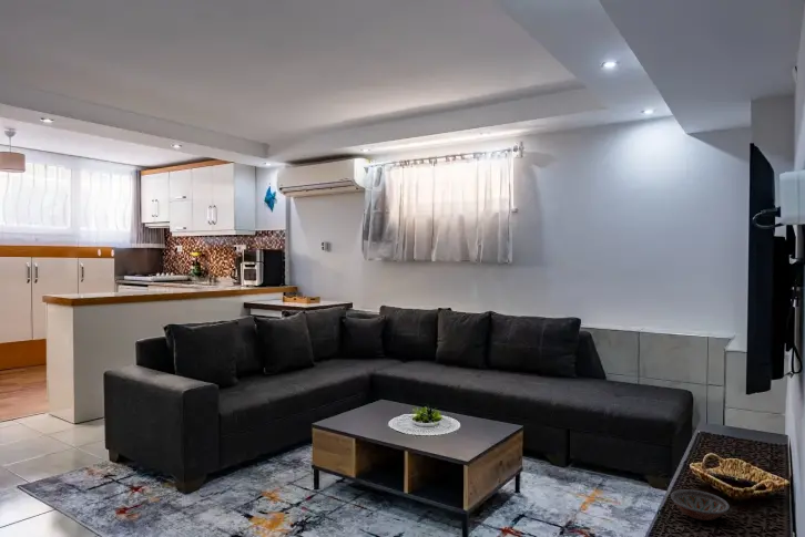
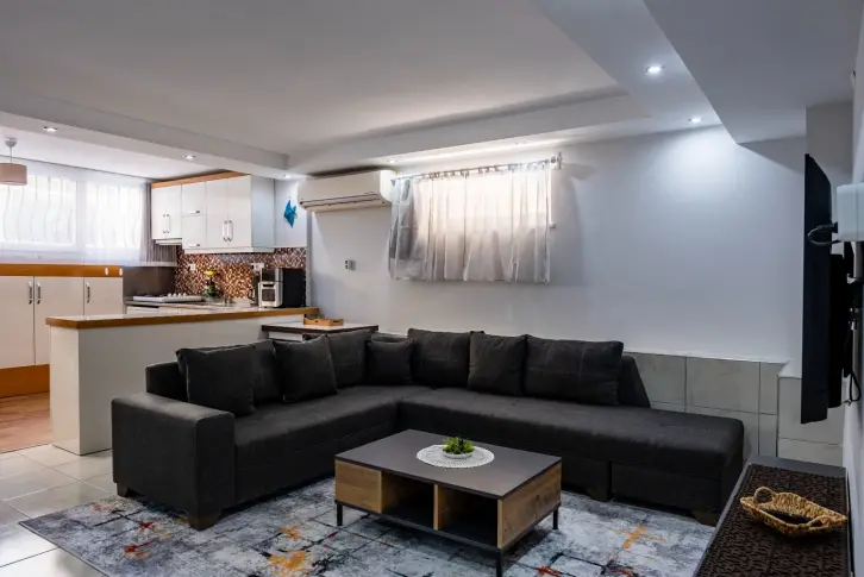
- bowl (699, 507)
